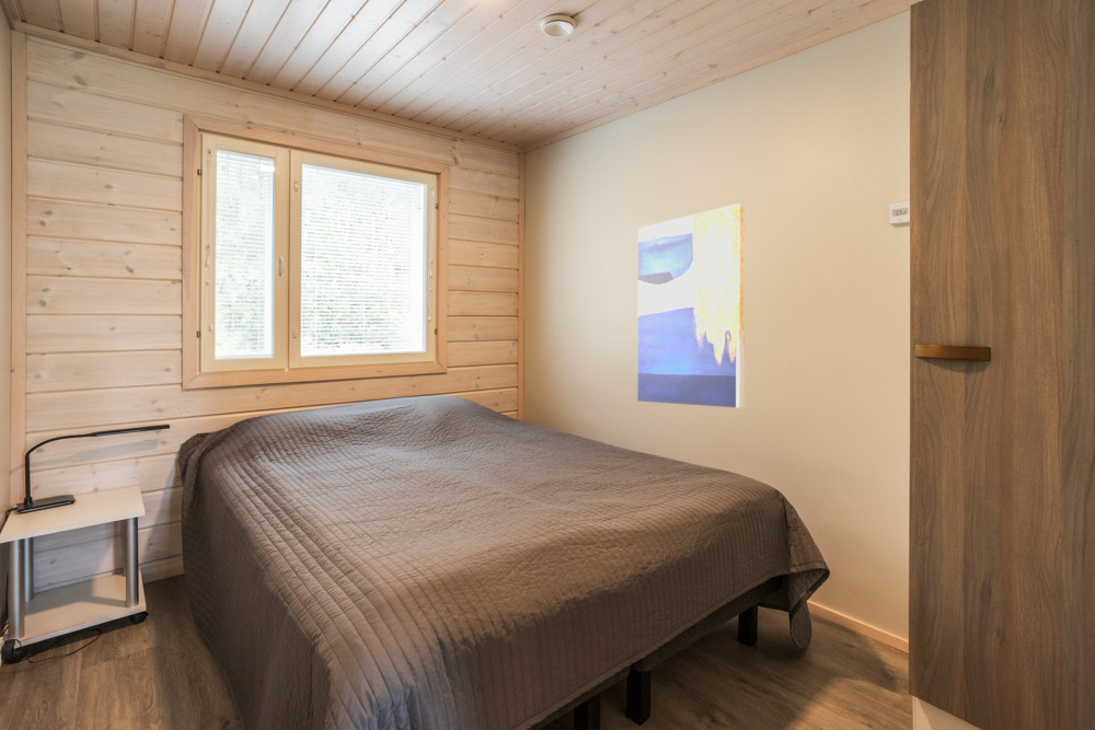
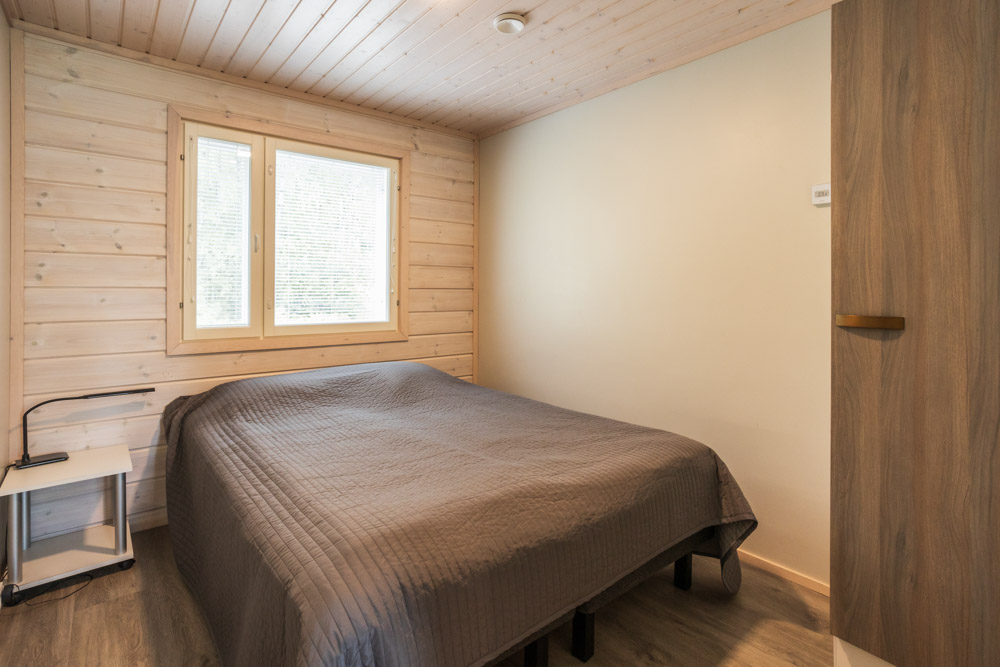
- wall art (687, 310)
